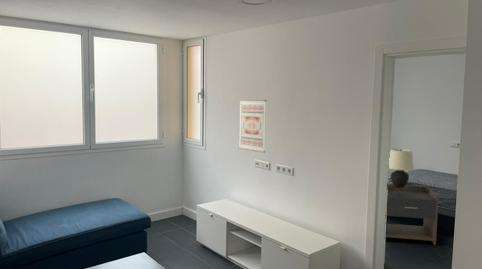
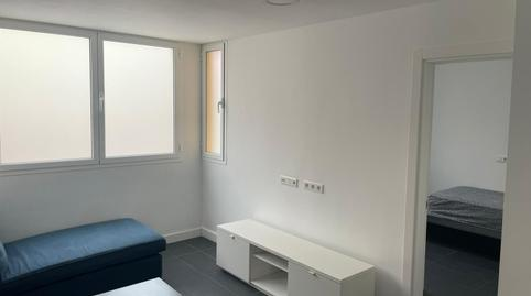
- wall art (252, 125)
- table lamp (399, 173)
- nightstand (405, 213)
